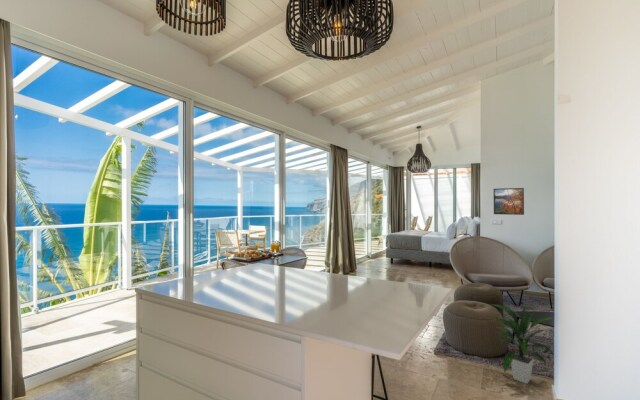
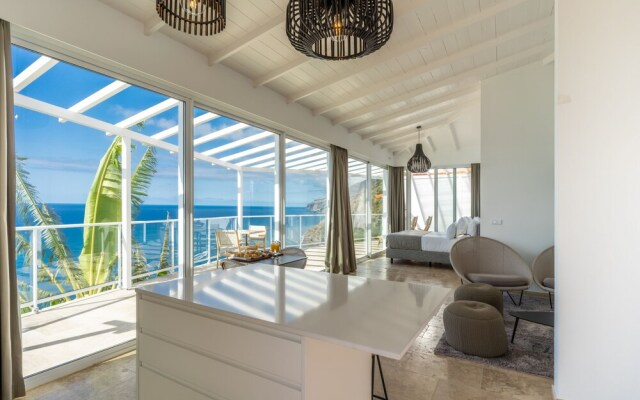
- indoor plant (519, 340)
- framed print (508, 201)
